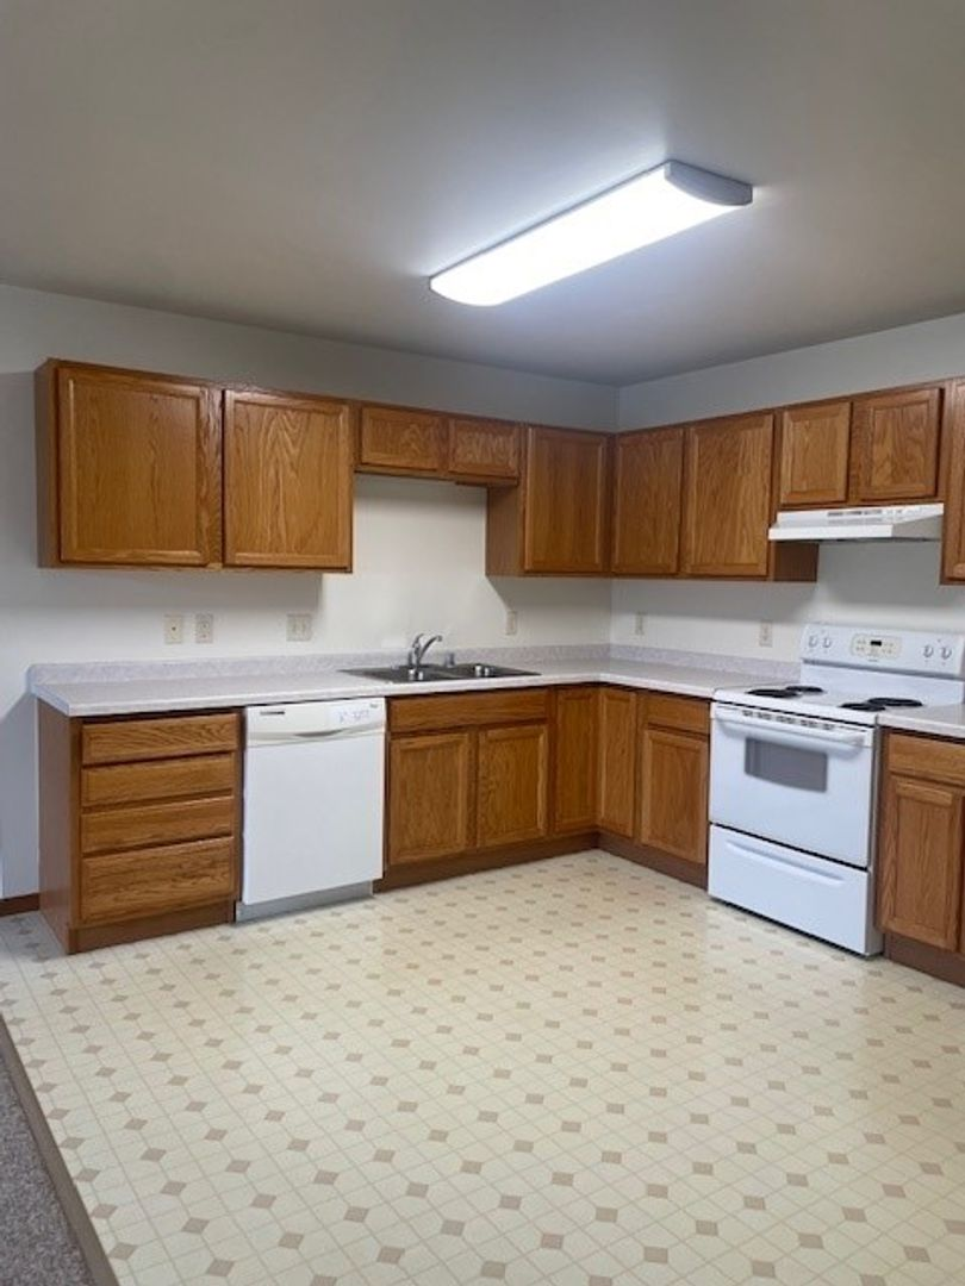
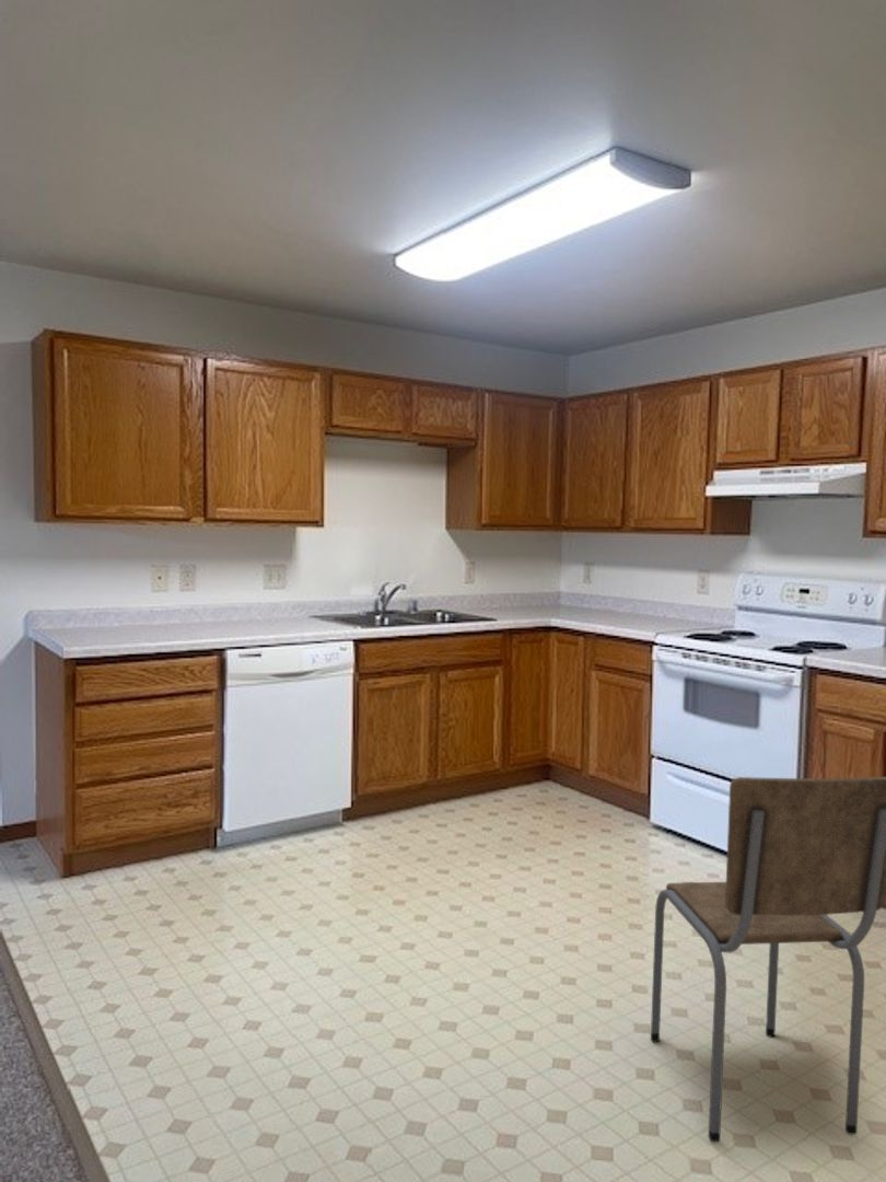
+ dining chair (761, 925)
